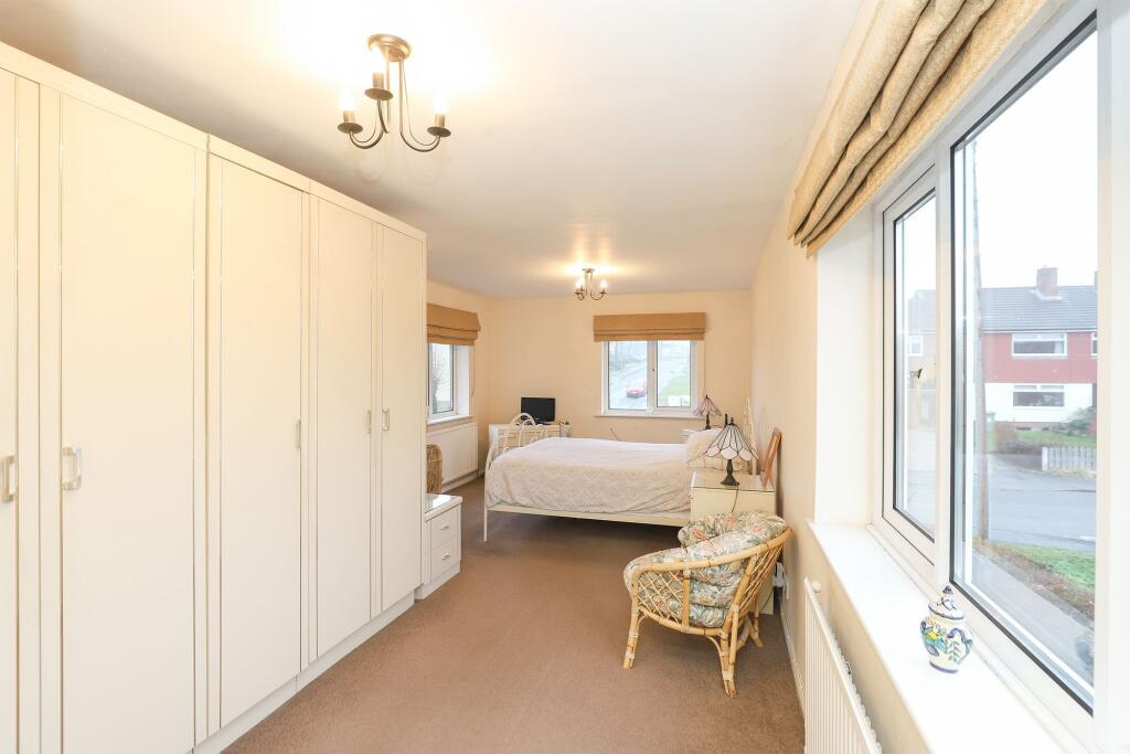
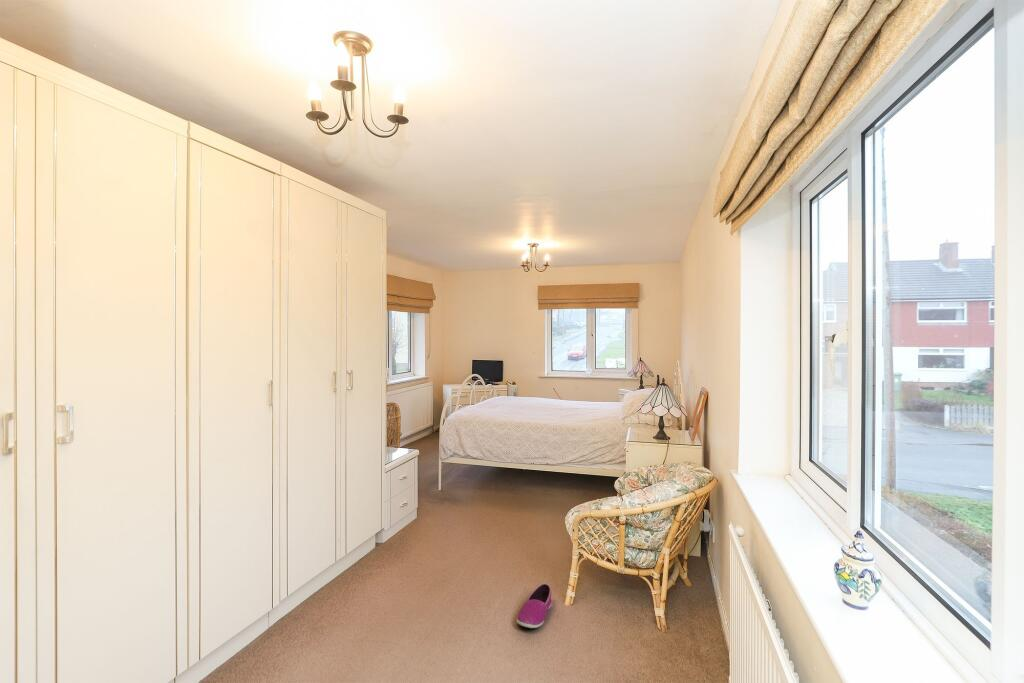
+ shoe (535, 606)
